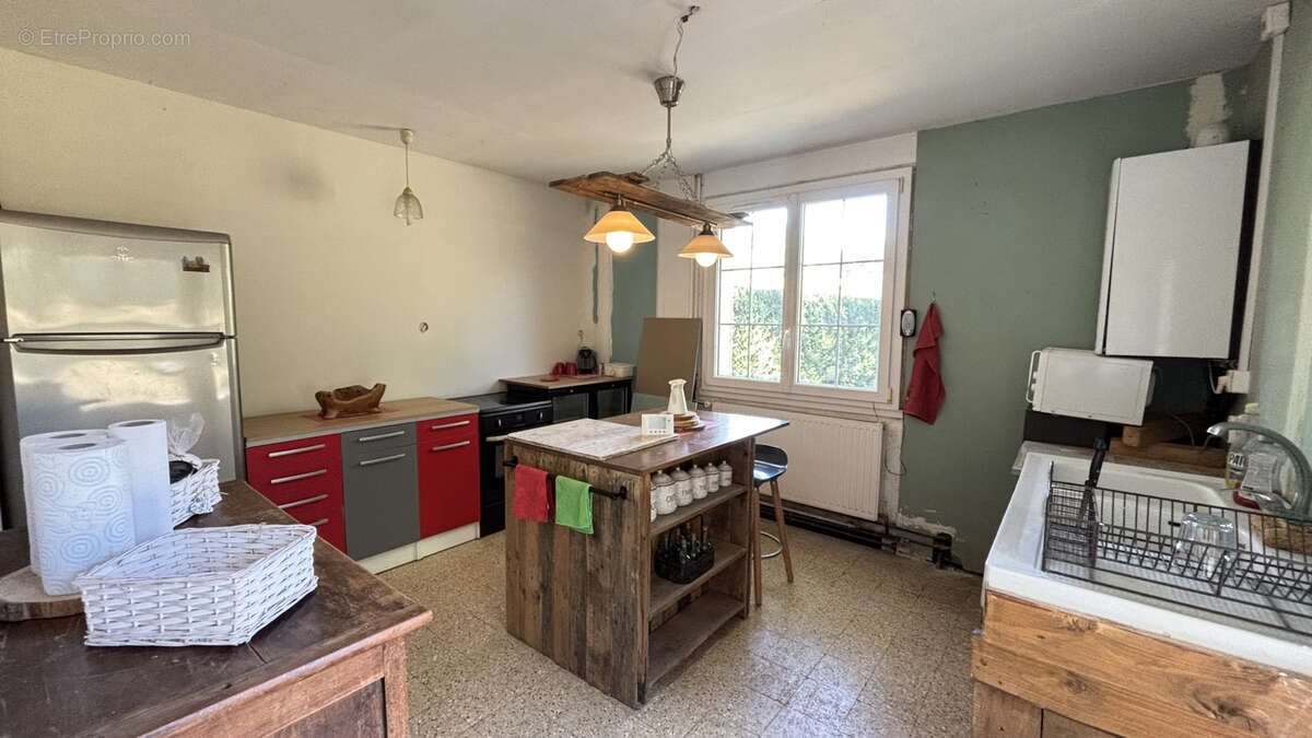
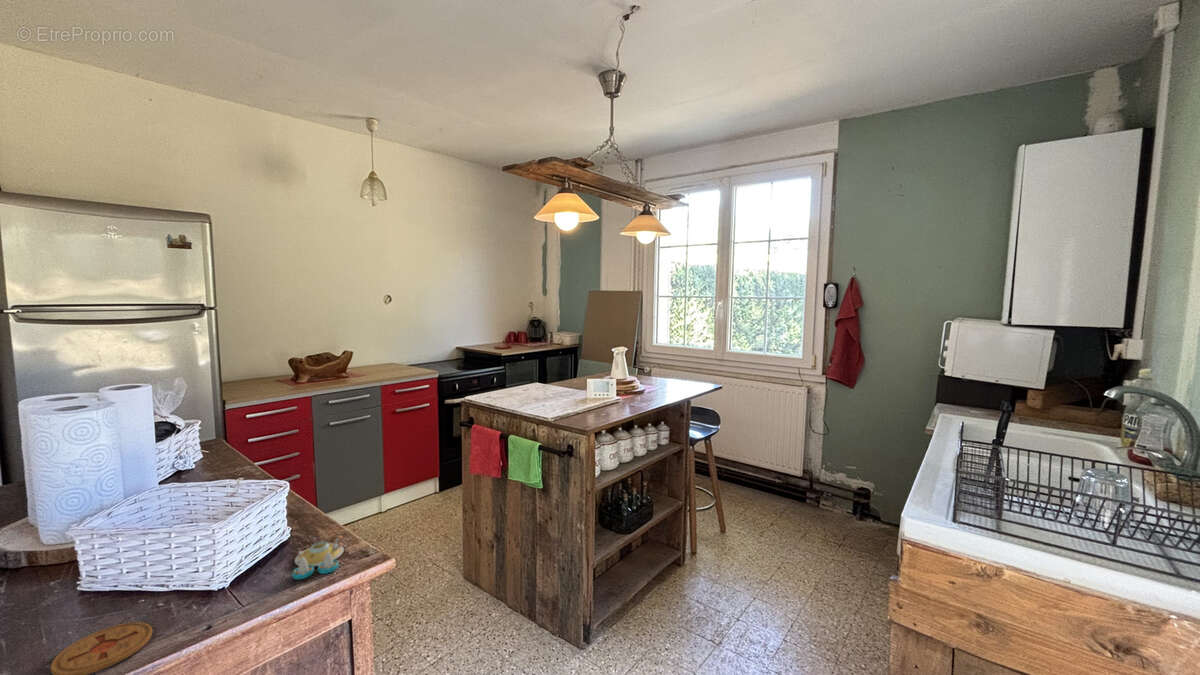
+ salt and pepper shaker set (319, 551)
+ coaster (104, 647)
